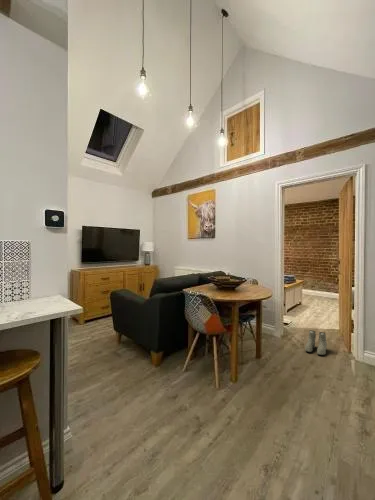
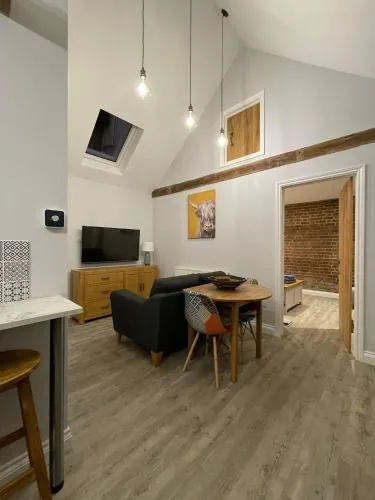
- boots (314, 341)
